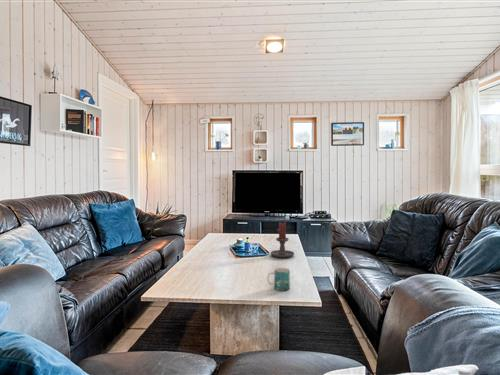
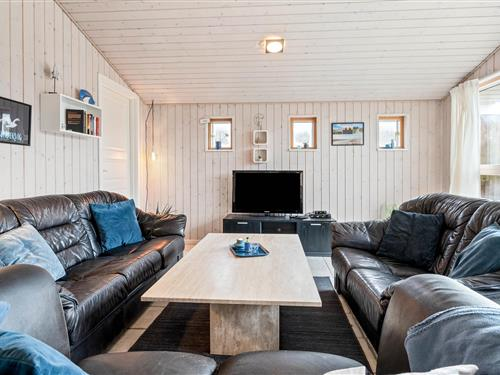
- mug (278, 279)
- candle holder (282, 238)
